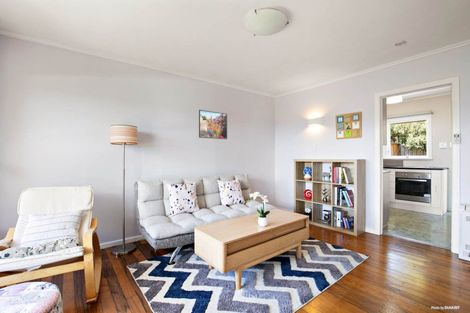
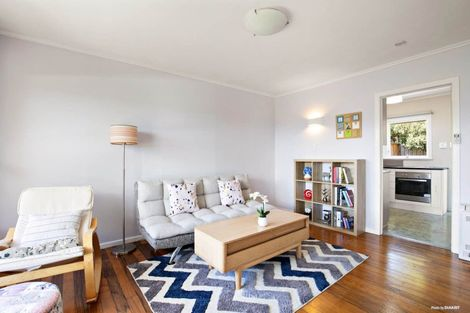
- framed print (213, 125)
